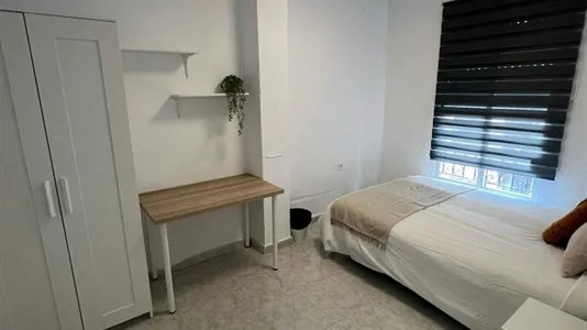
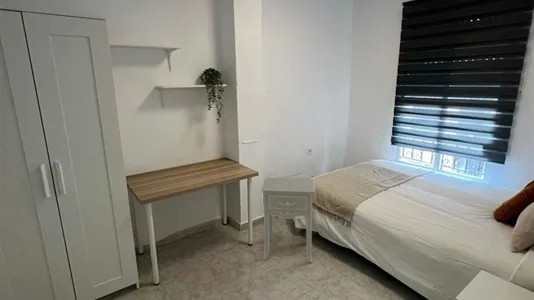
+ nightstand (288, 218)
